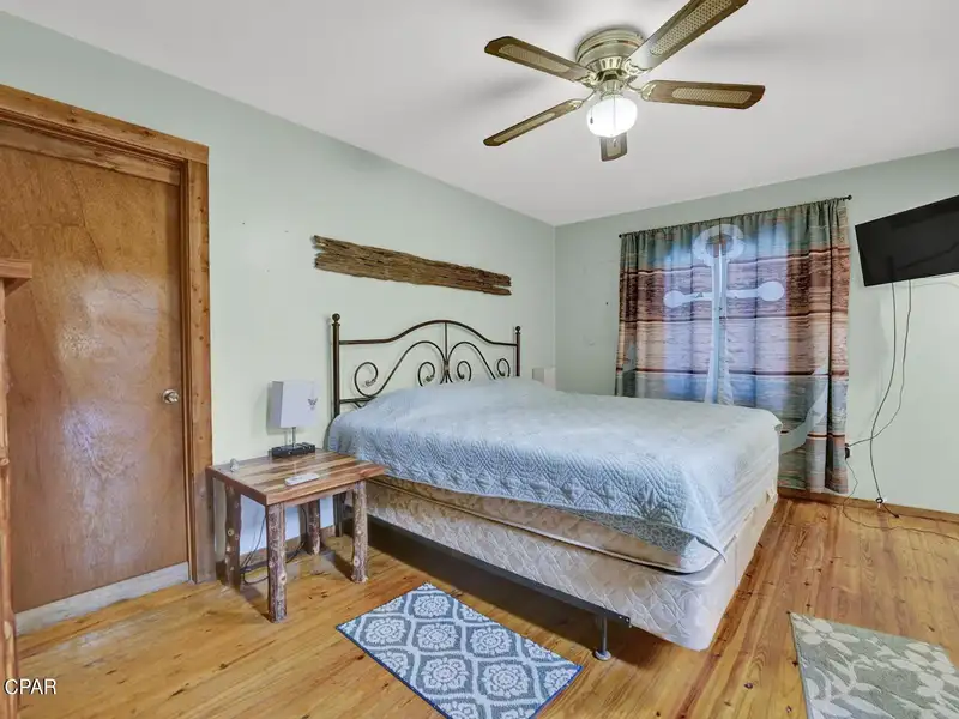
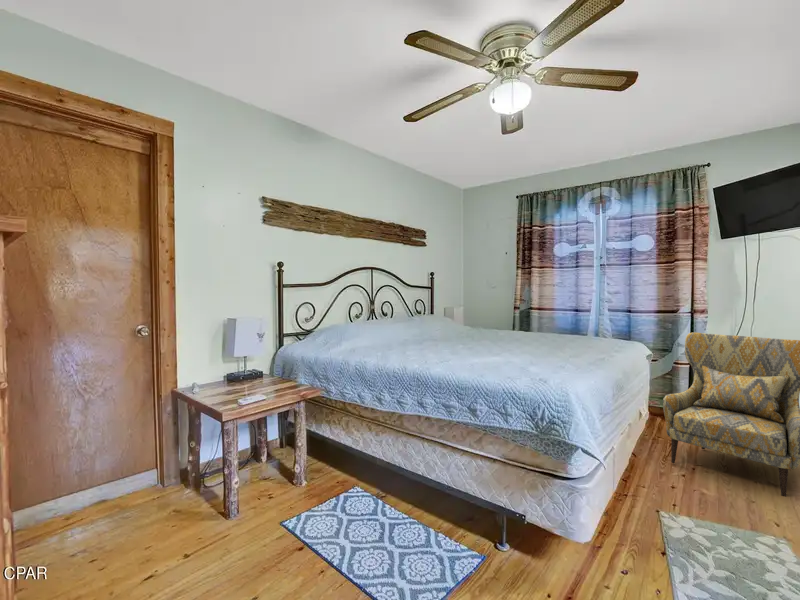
+ armchair (736, 402)
